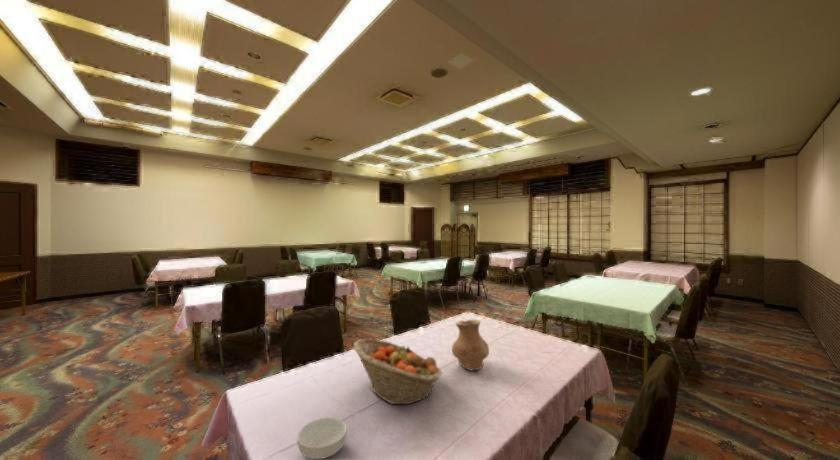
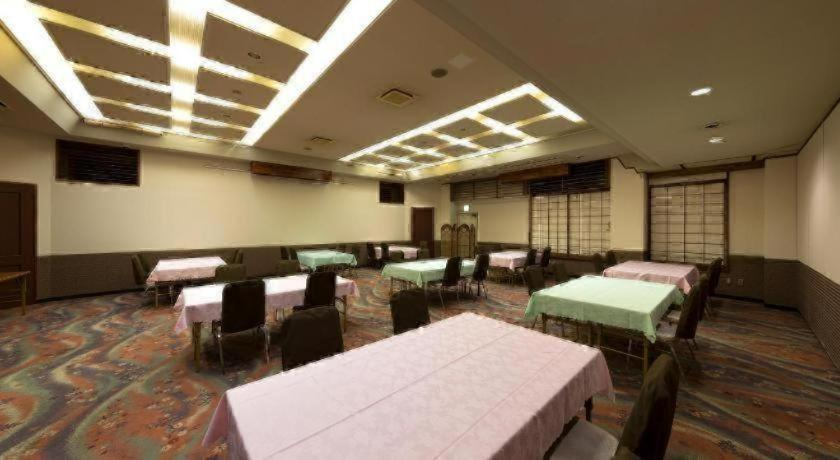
- cereal bowl (322, 440)
- fruit basket (396, 365)
- vase (470, 343)
